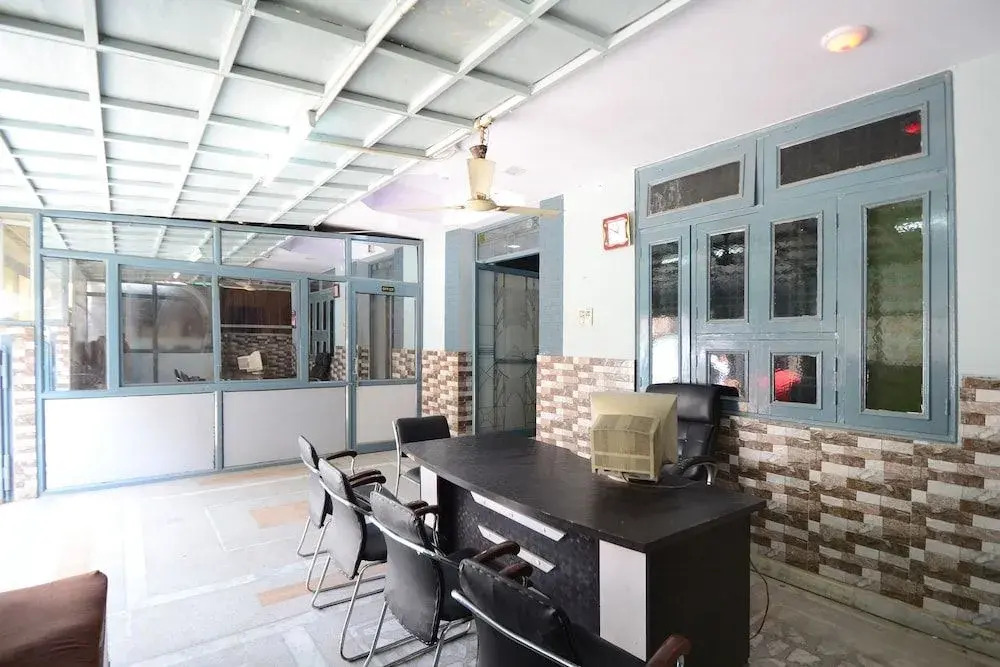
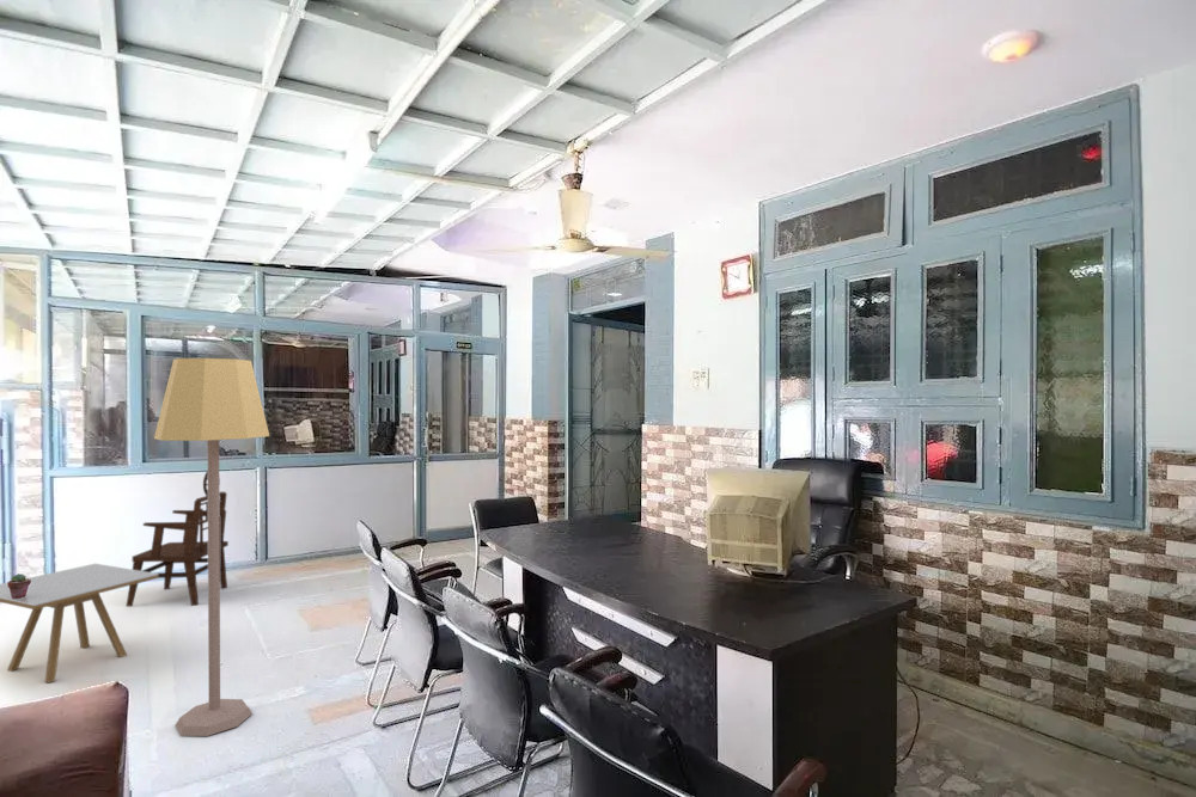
+ side table (61, 623)
+ potted succulent (19, 584)
+ armchair (179, 529)
+ lamp (213, 540)
